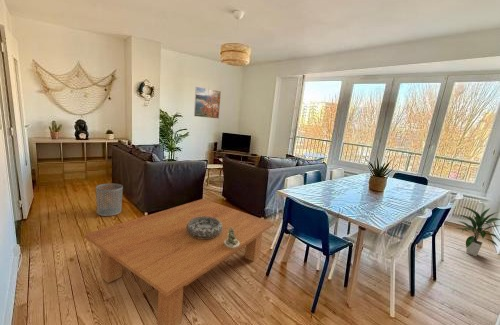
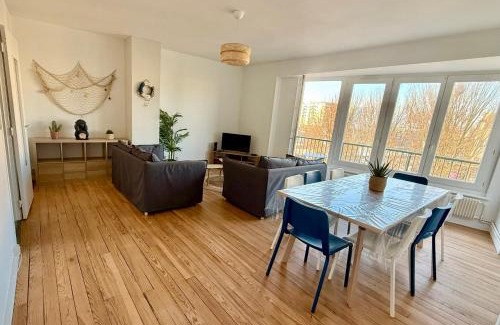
- succulent planter (232, 236)
- indoor plant (477, 230)
- coffee table (190, 247)
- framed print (207, 103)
- decorative bowl (204, 227)
- waste bin (109, 200)
